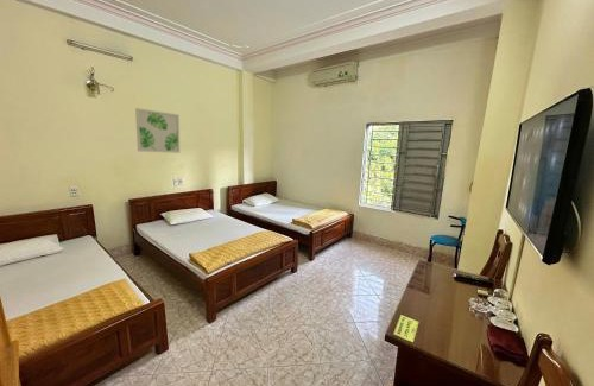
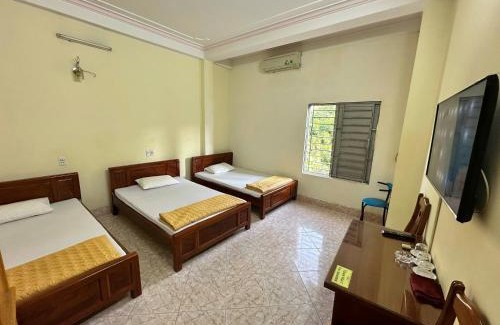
- wall art (159, 132)
